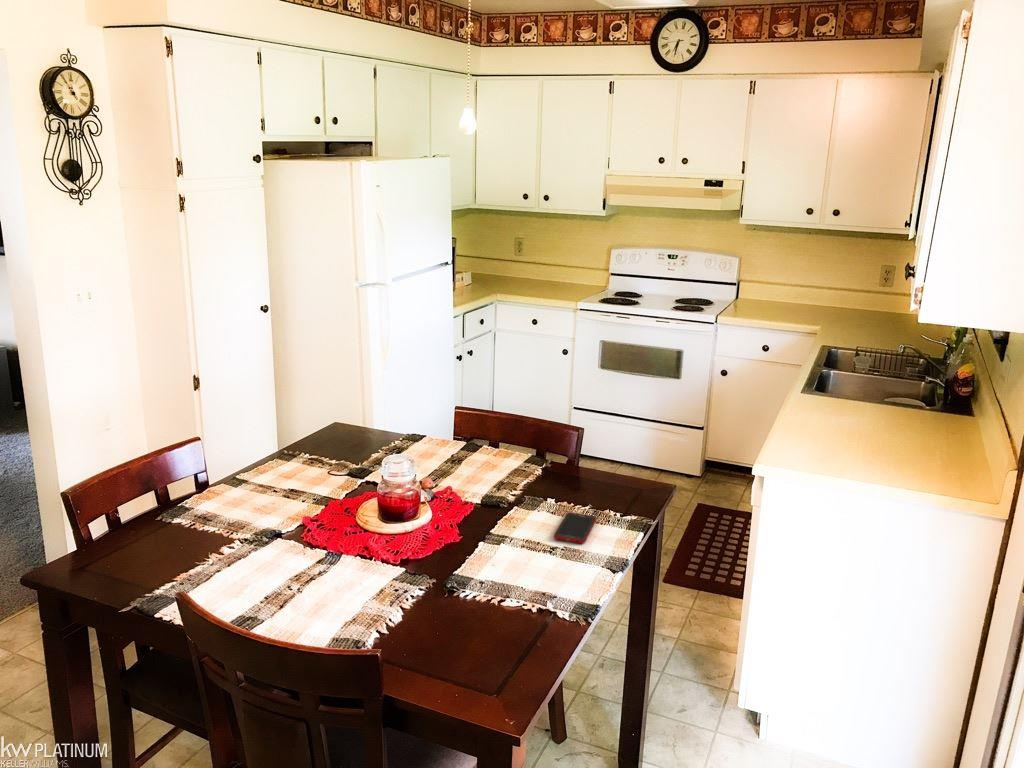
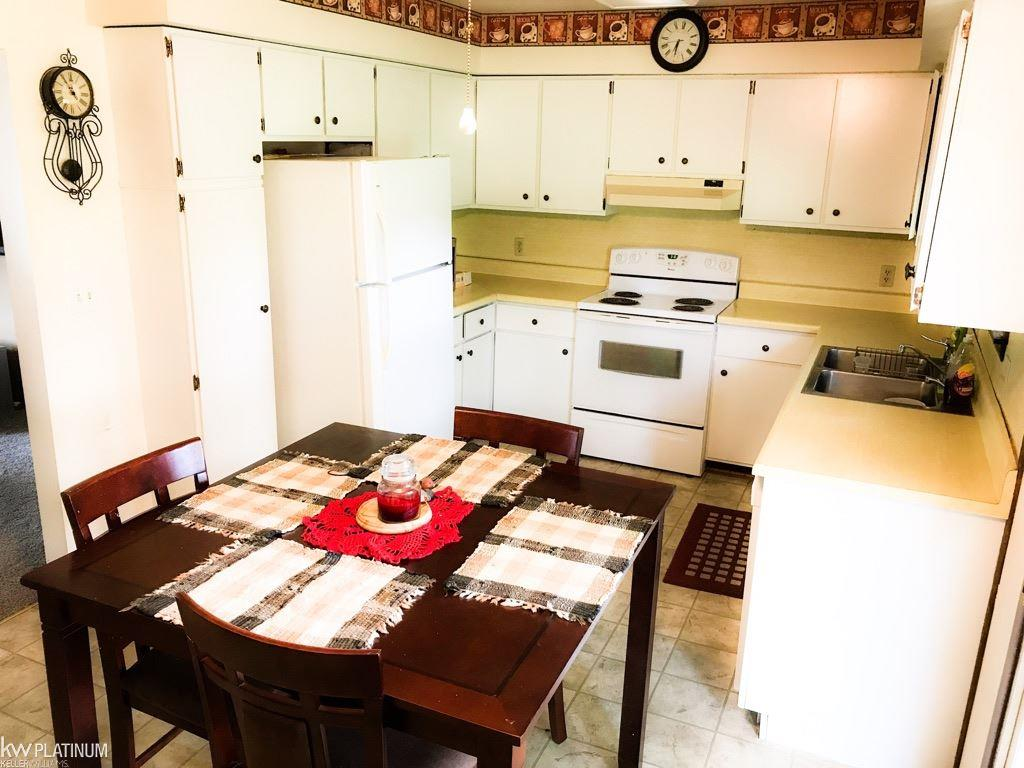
- cell phone (575, 527)
